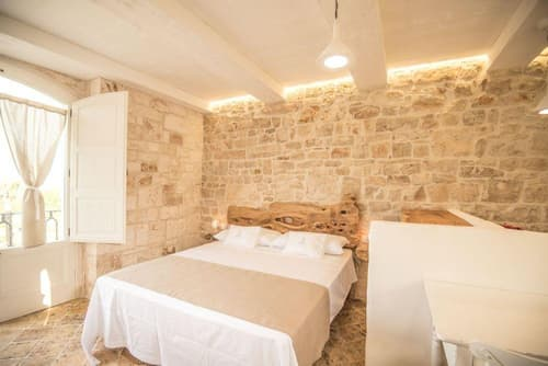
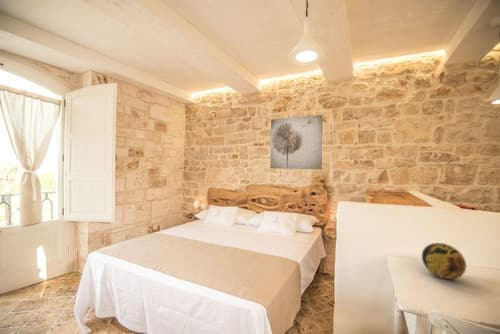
+ wall art (295, 143)
+ decorative orb (442, 260)
